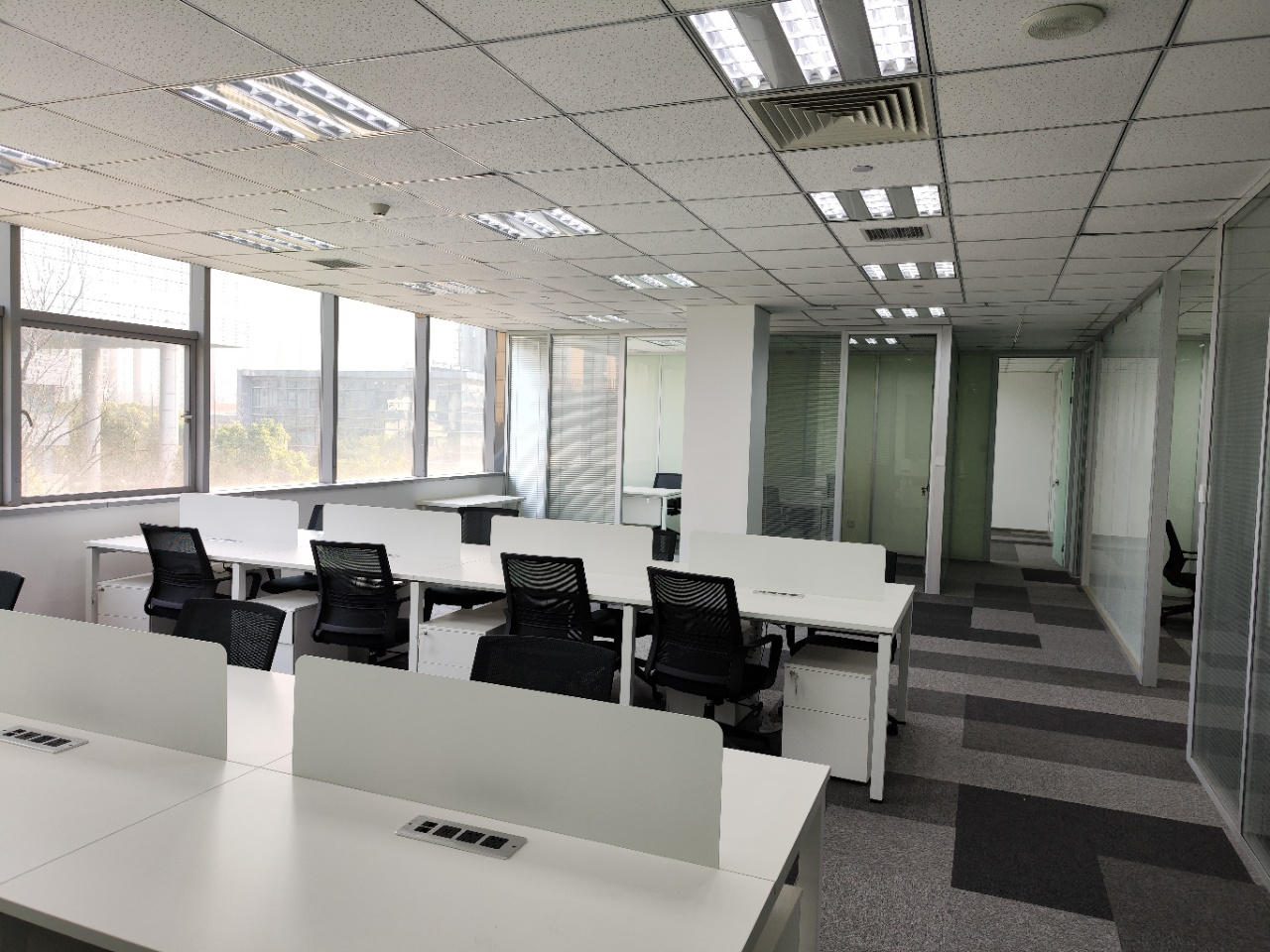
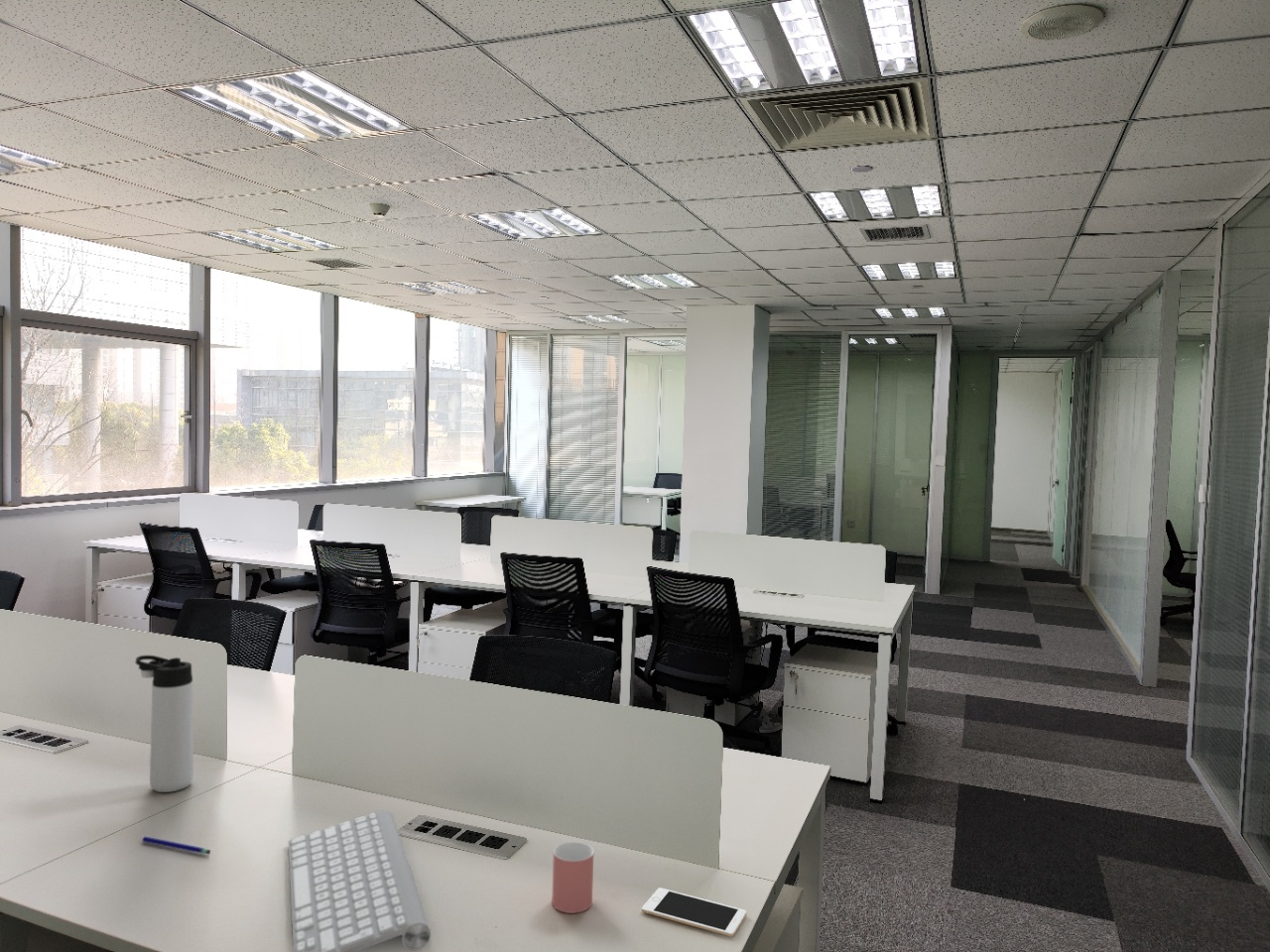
+ thermos bottle (164, 721)
+ cell phone (694, 910)
+ cup (575, 872)
+ computer keyboard (351, 878)
+ pen (176, 845)
